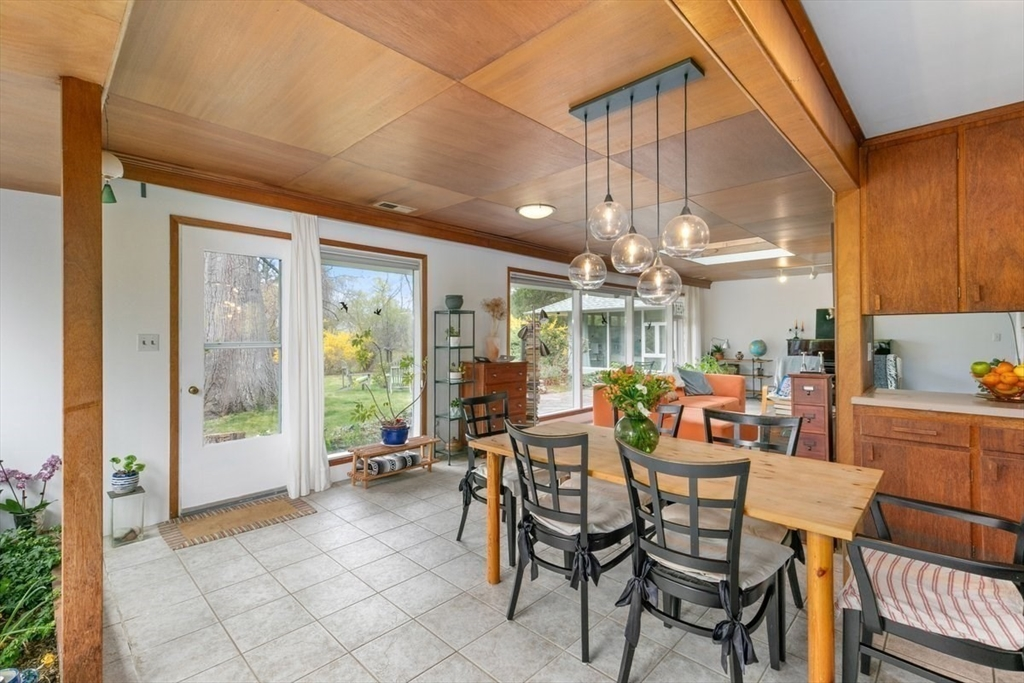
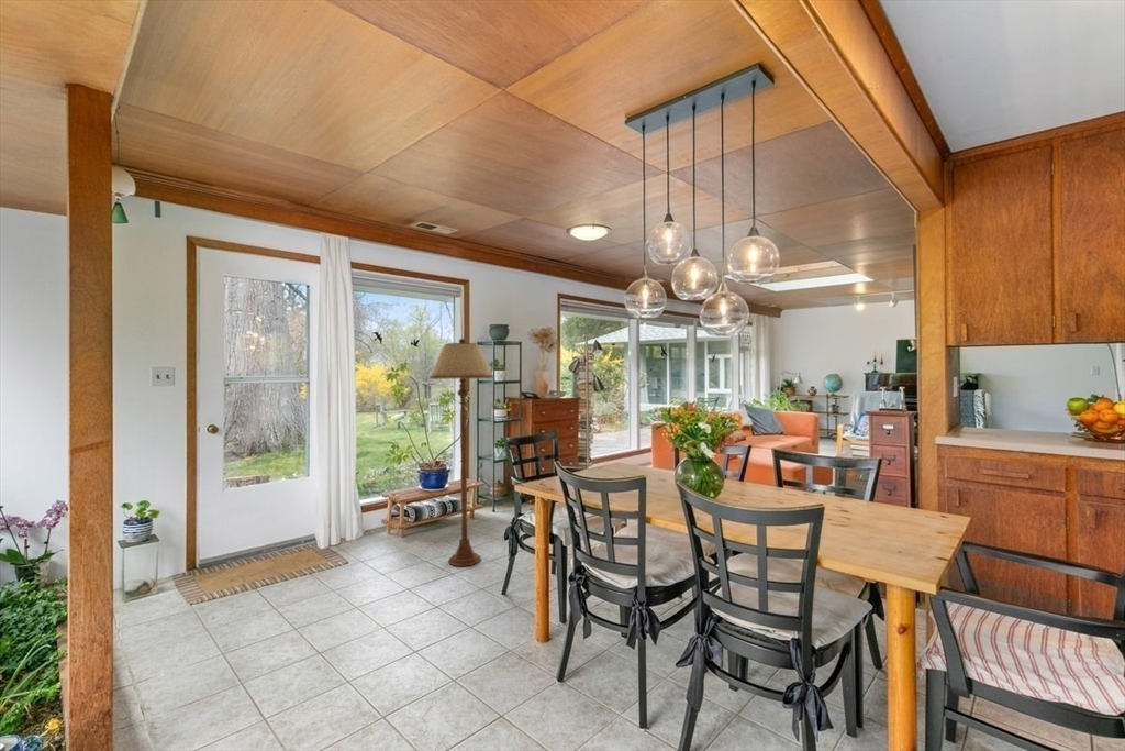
+ floor lamp (463, 449)
